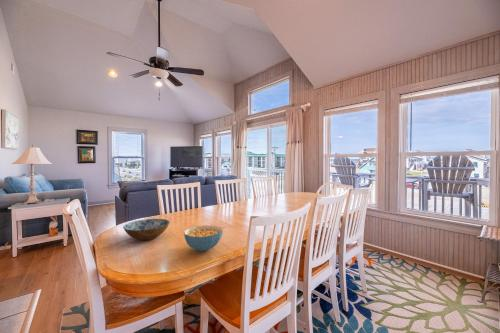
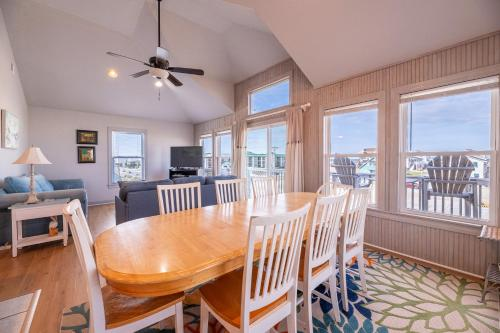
- cereal bowl (203, 239)
- bowl (147, 230)
